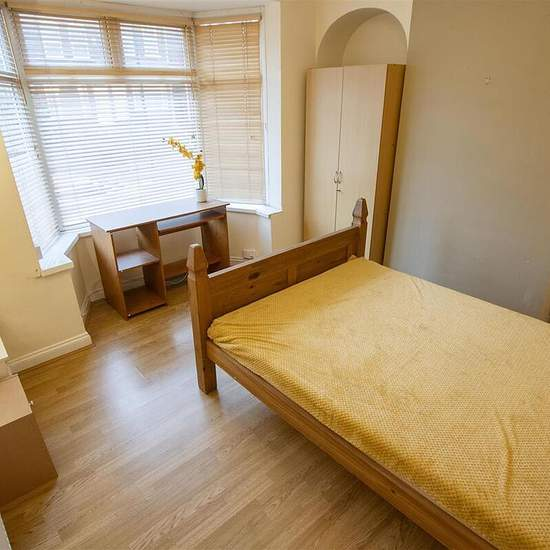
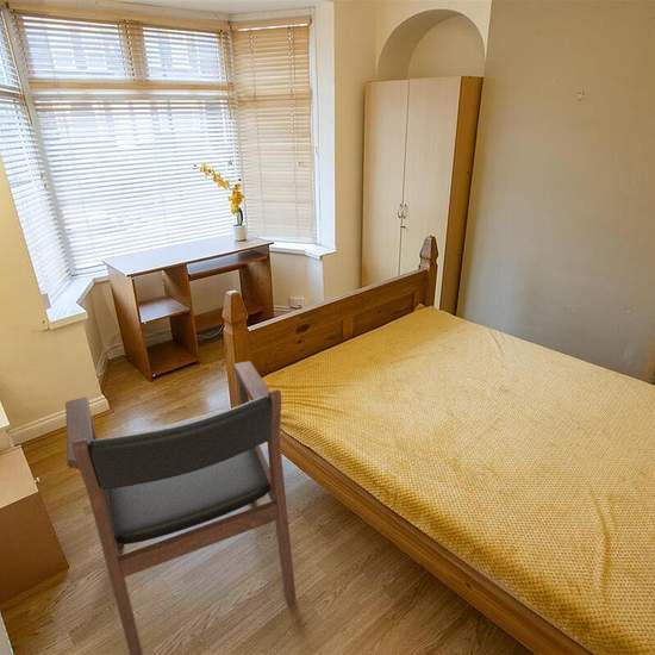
+ chair (188, 482)
